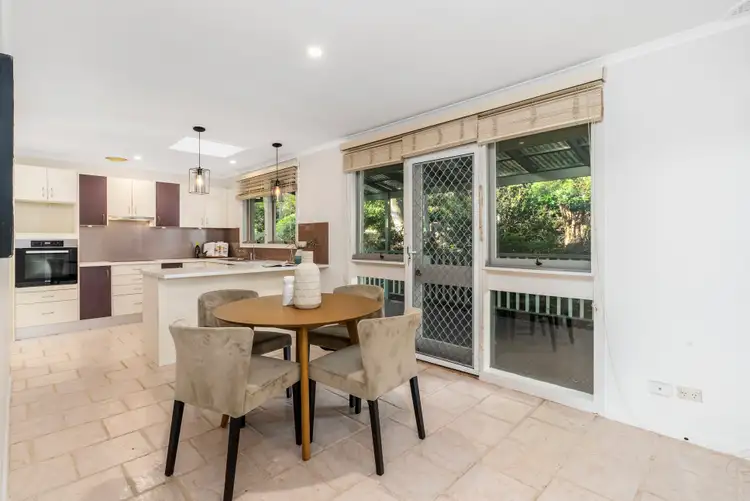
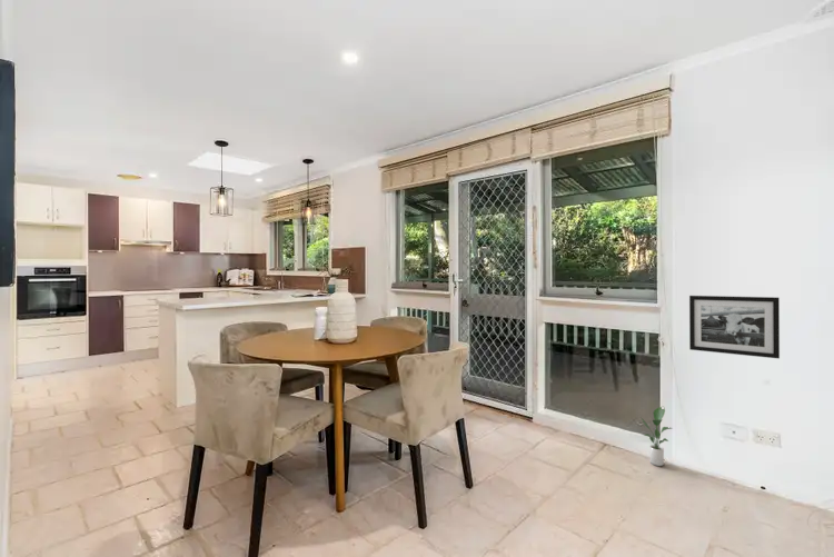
+ potted plant (655, 435)
+ picture frame (732, 325)
